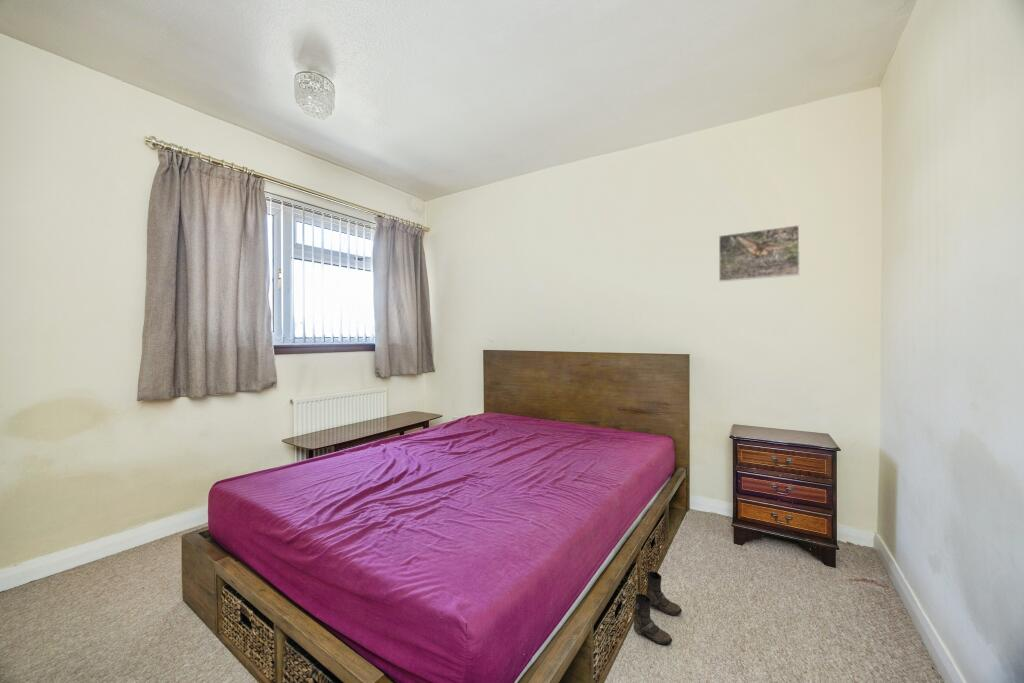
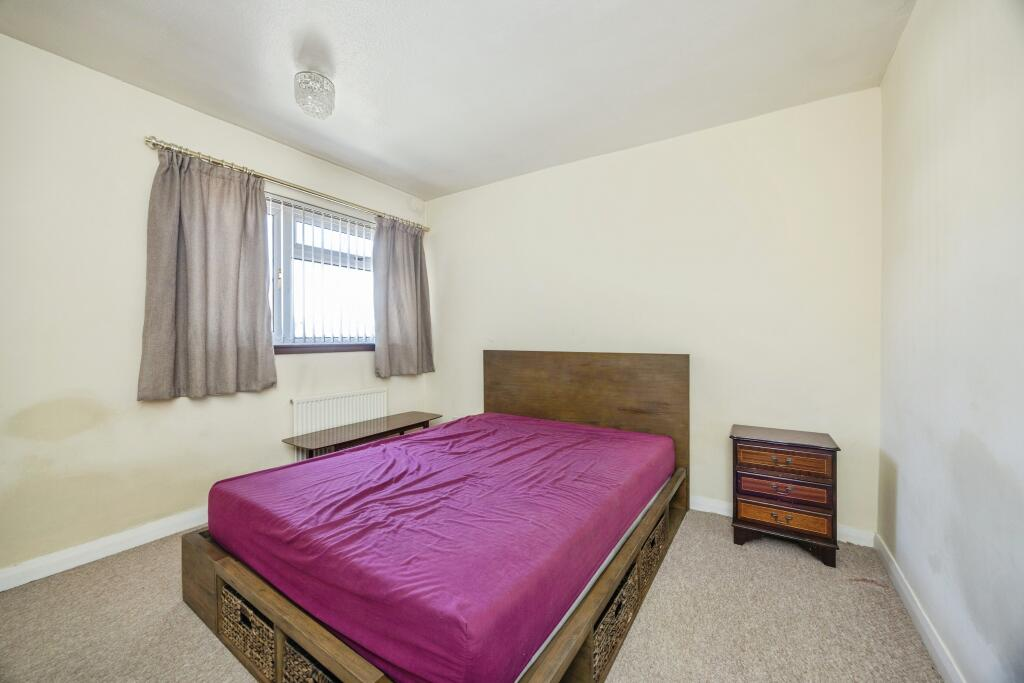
- boots (658, 605)
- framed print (757, 254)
